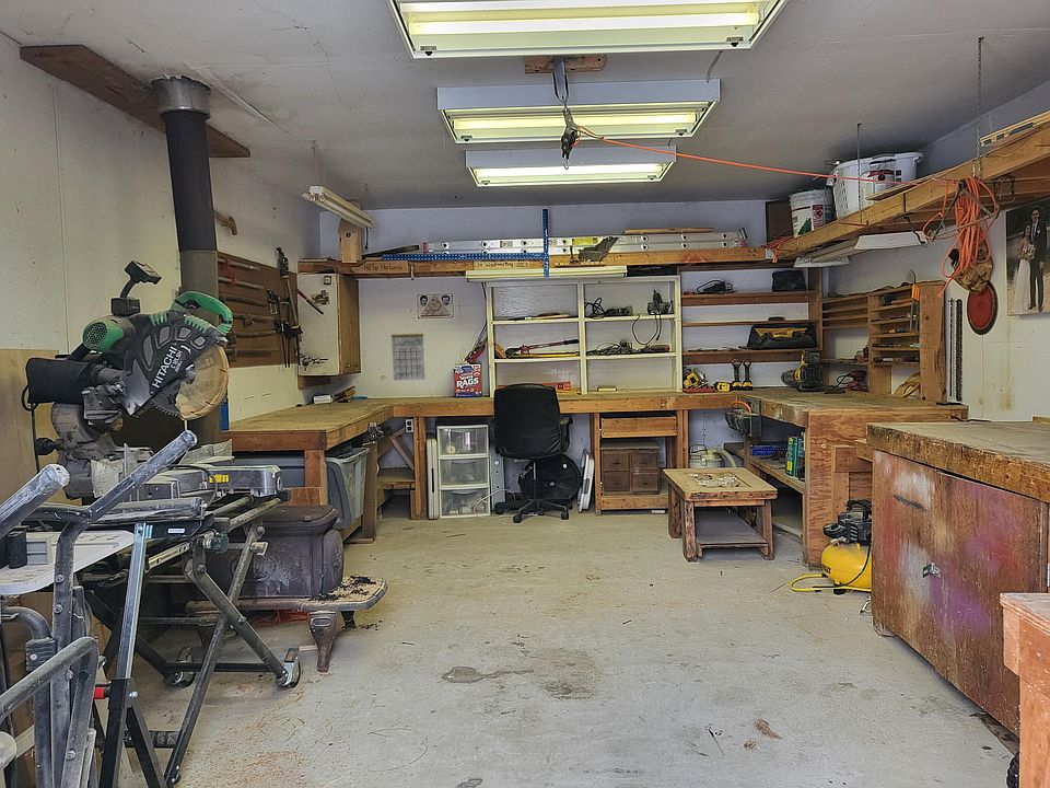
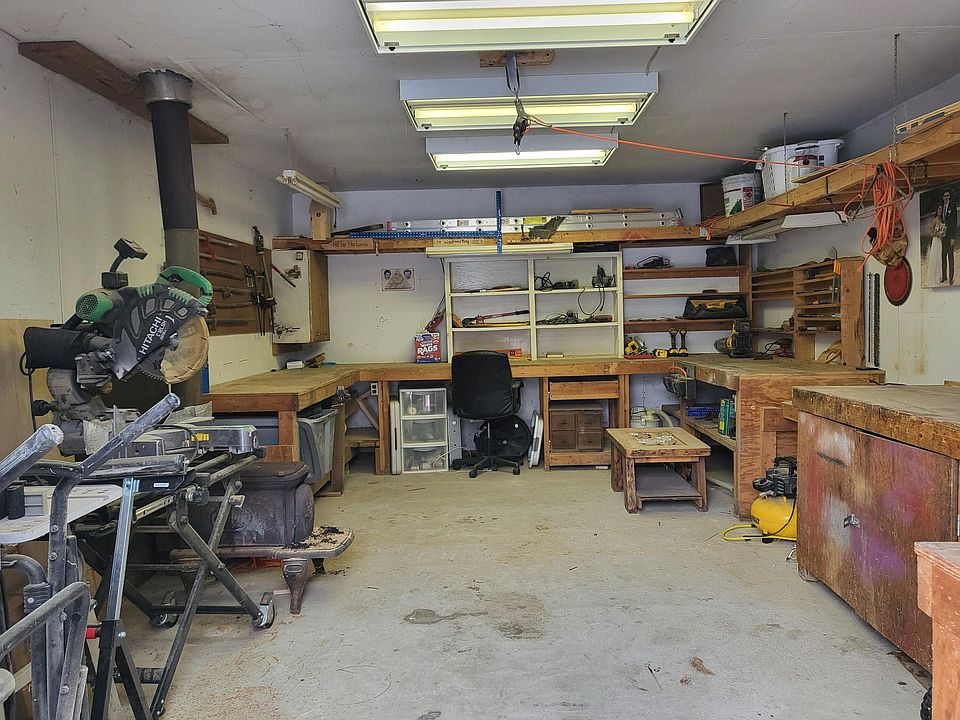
- calendar (408, 351)
